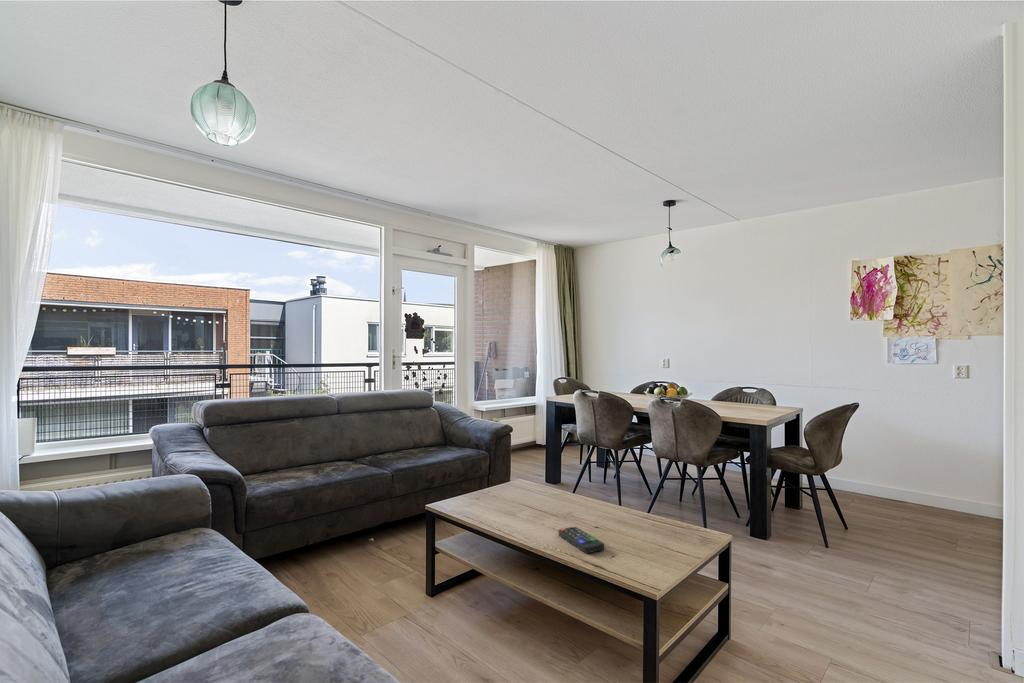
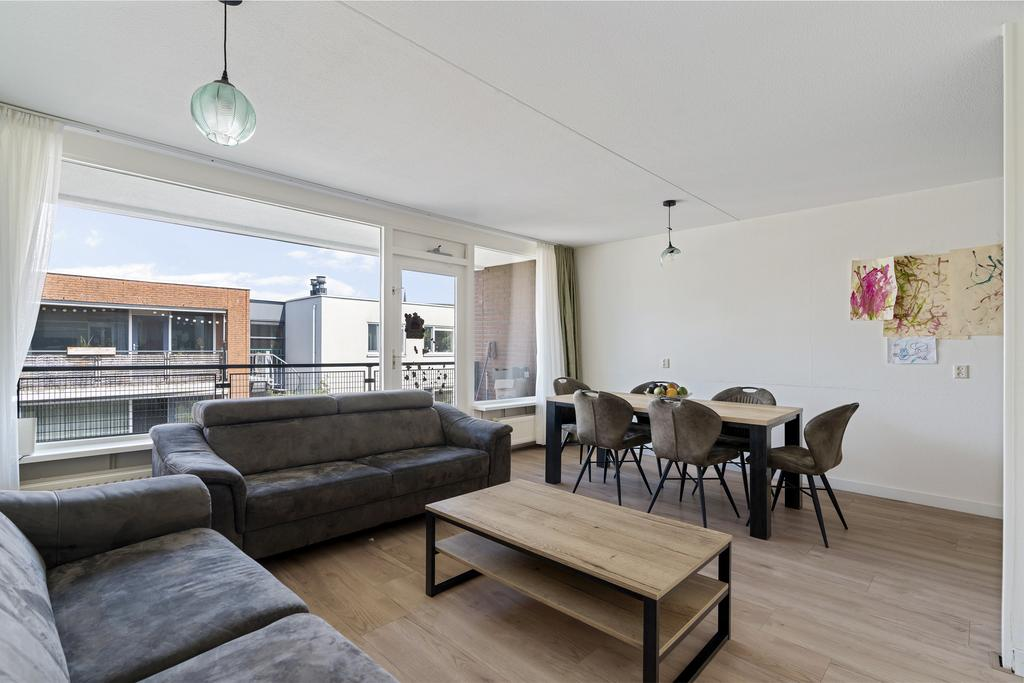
- remote control (580, 538)
